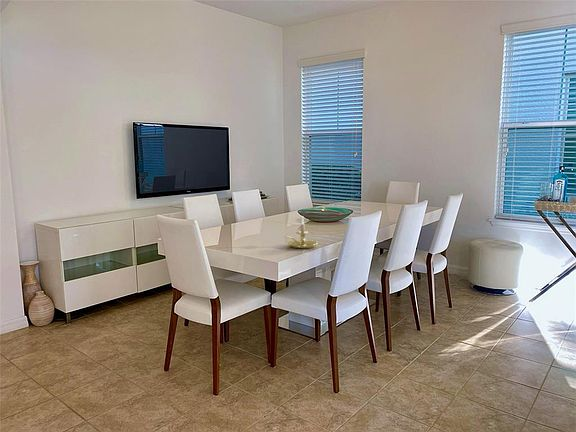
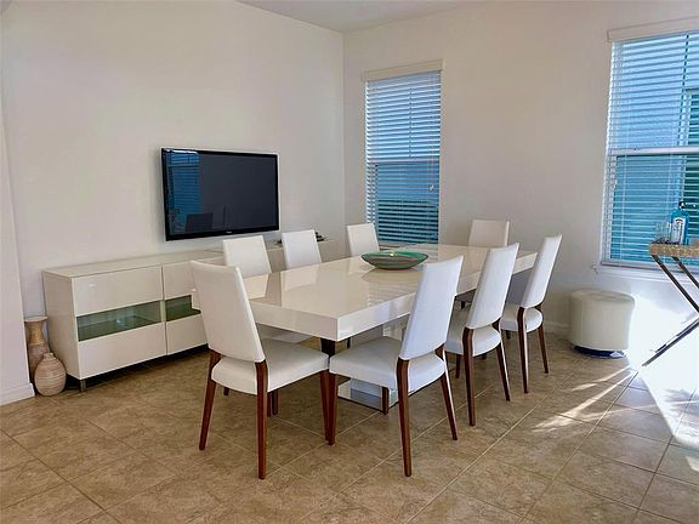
- candle holder (300, 231)
